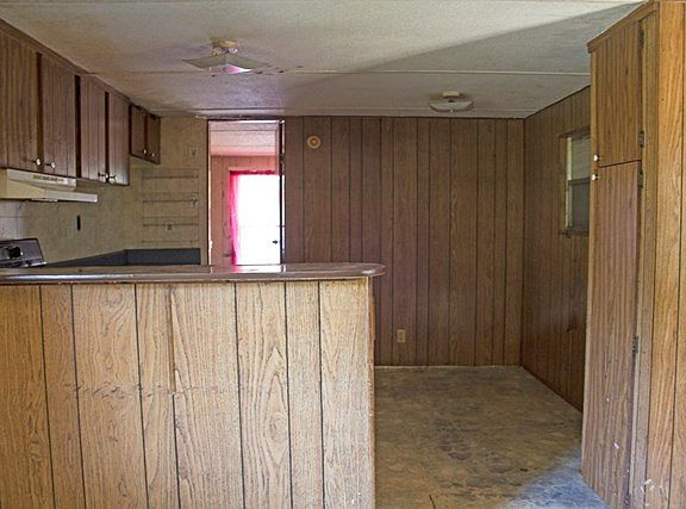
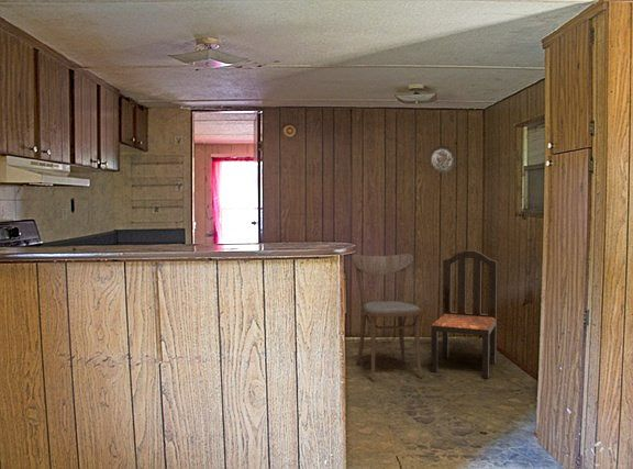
+ decorative plate (442, 159)
+ dining chair (387, 312)
+ dining chair (465, 310)
